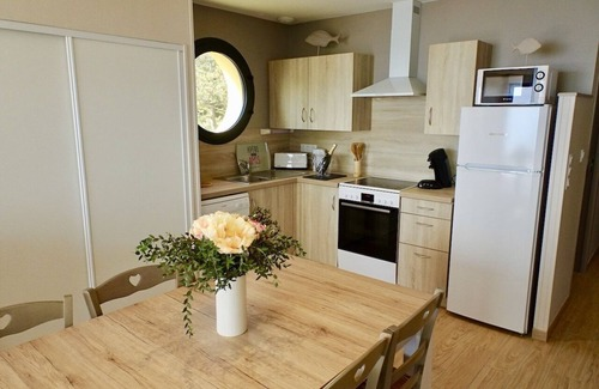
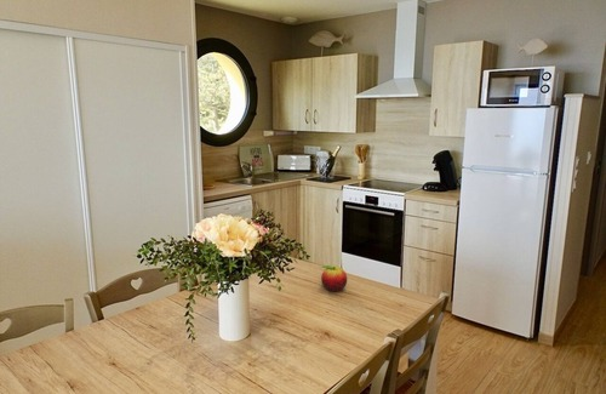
+ fruit (333, 276)
